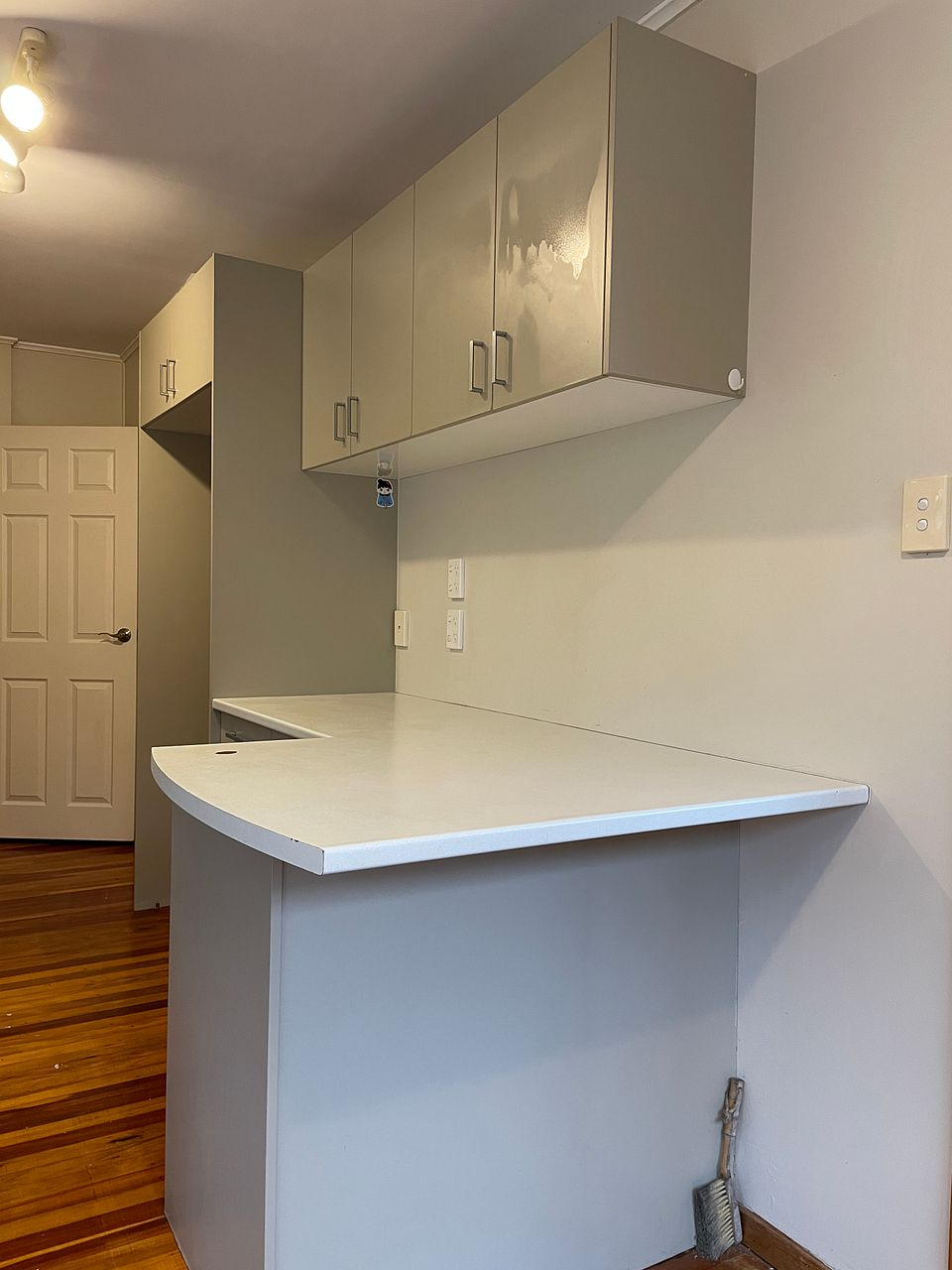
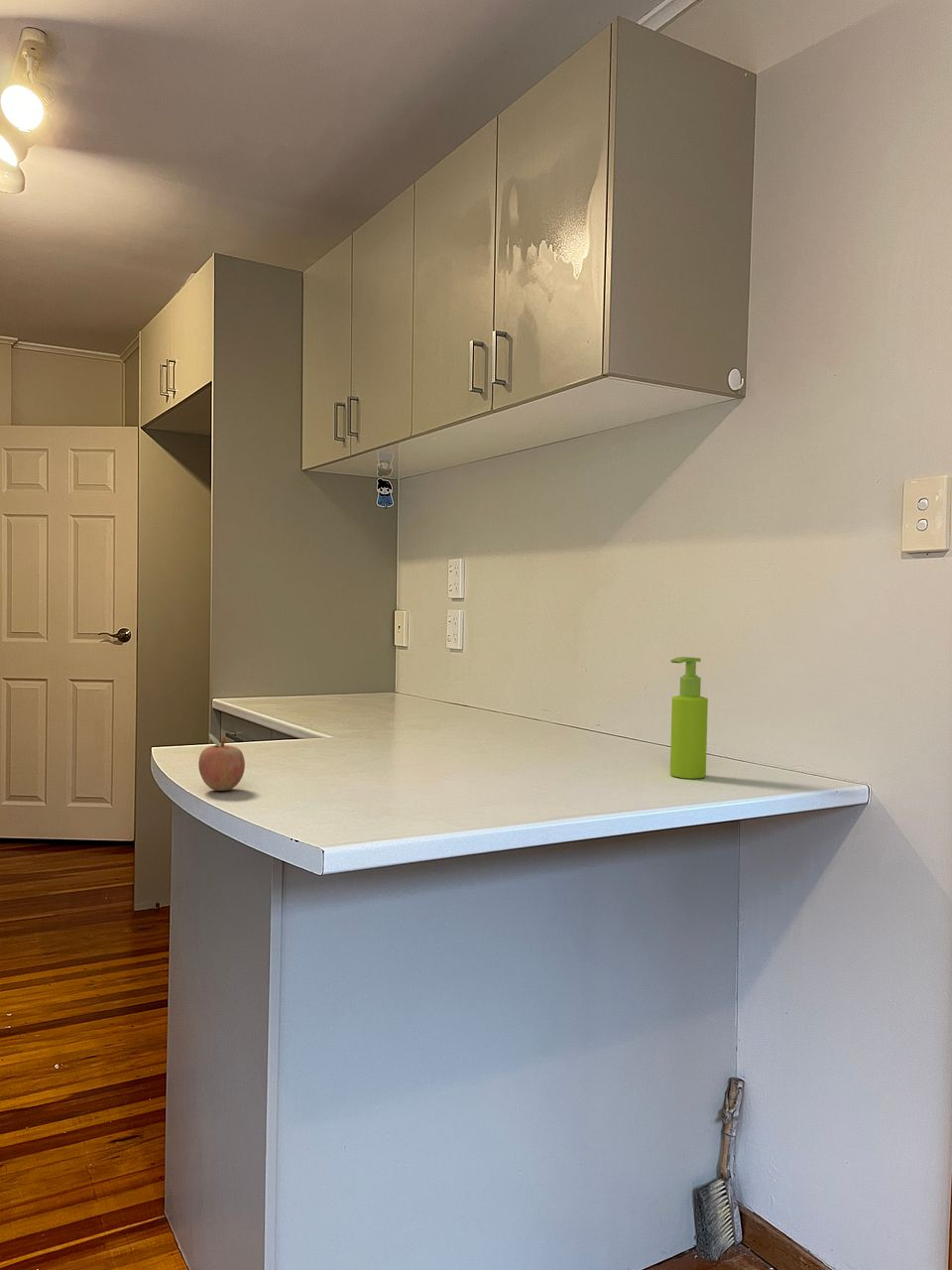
+ soap dispenser (687, 716)
+ fruit (221, 762)
